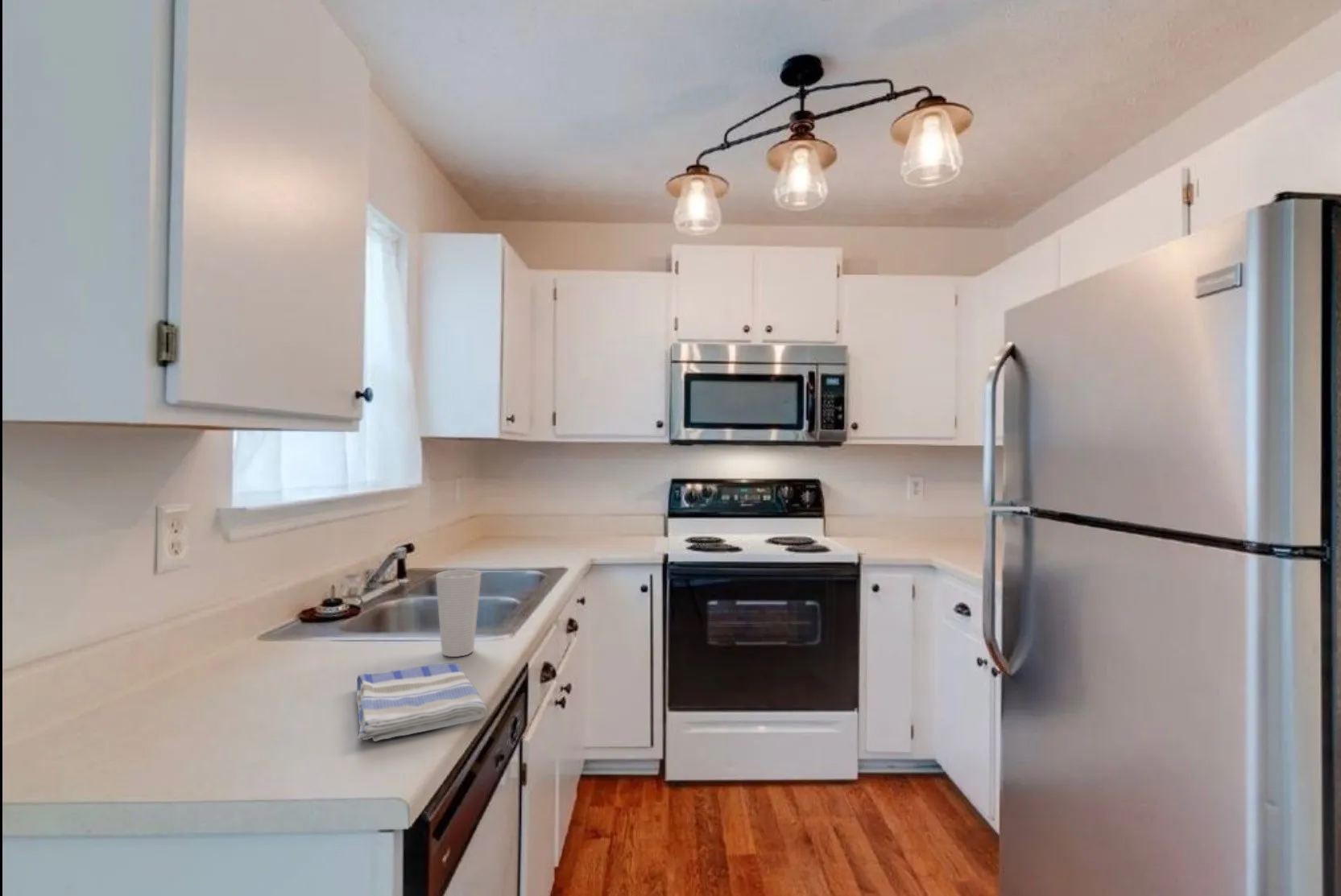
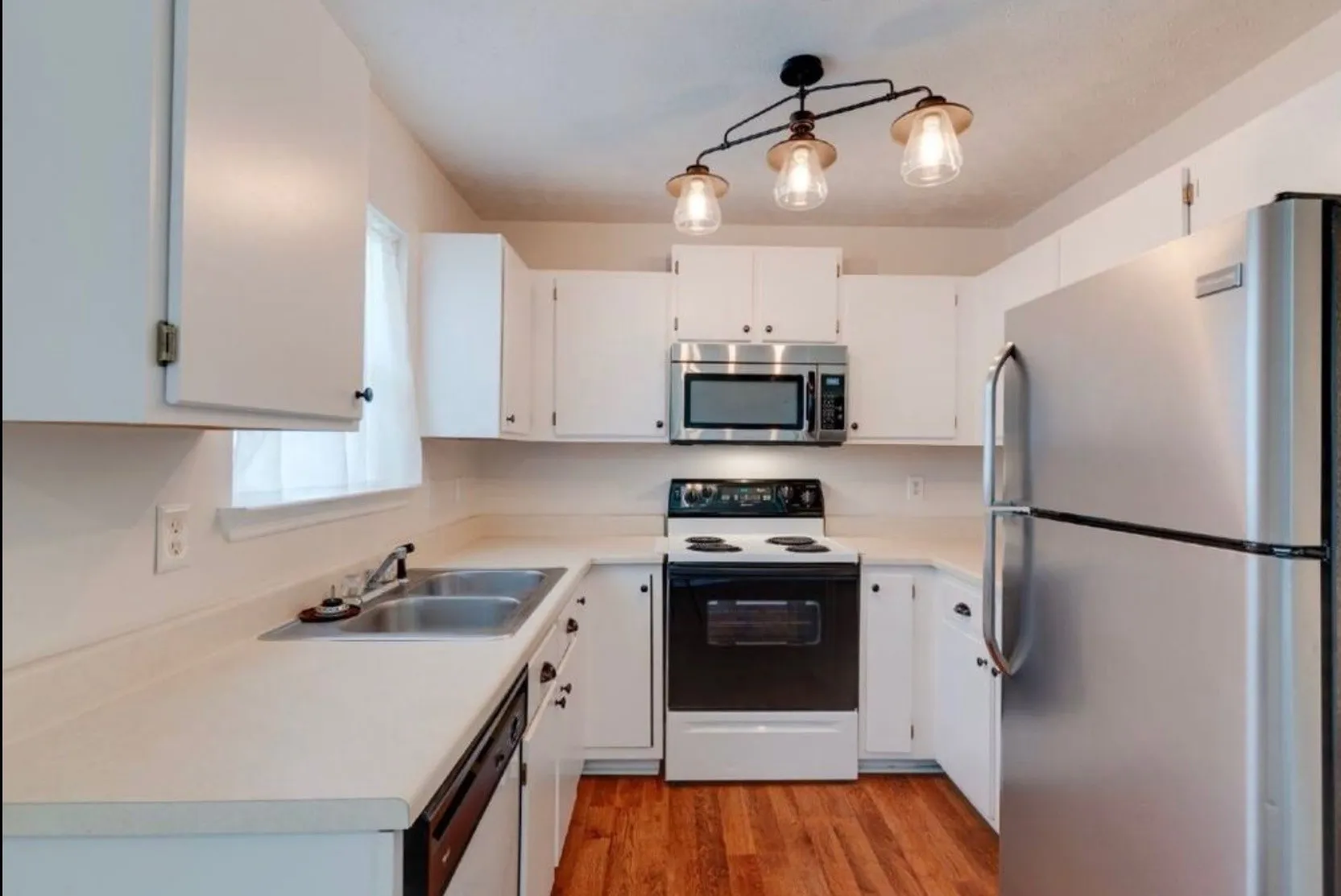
- cup (458, 612)
- dish towel (417, 694)
